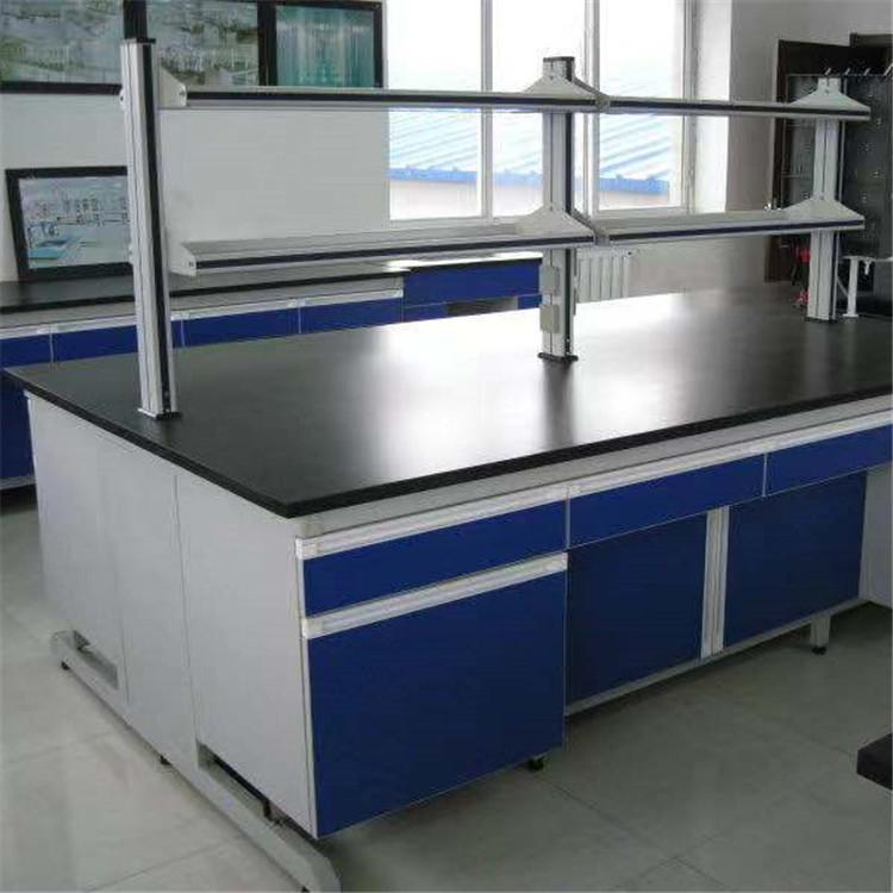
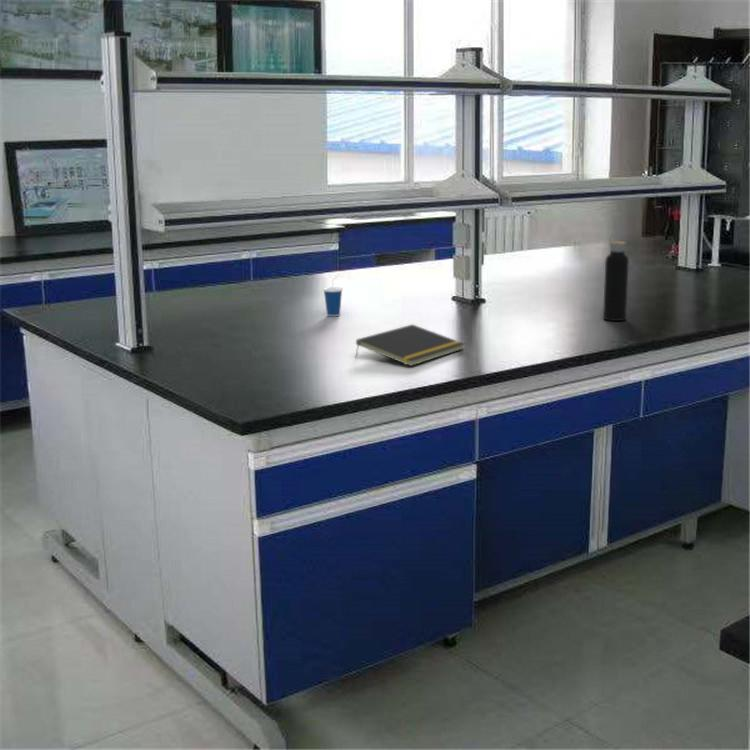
+ notepad (411, 344)
+ cup (333, 294)
+ water bottle (616, 276)
